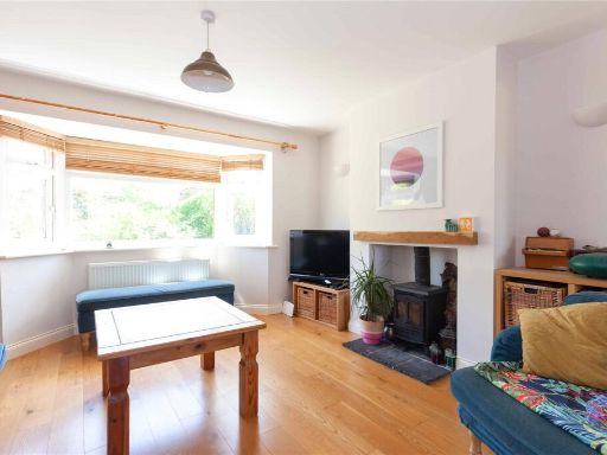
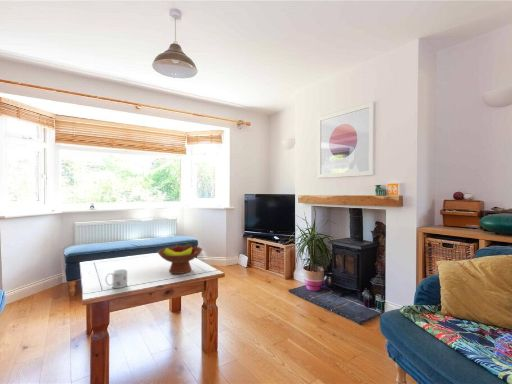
+ fruit bowl (180, 256)
+ mug (116, 278)
